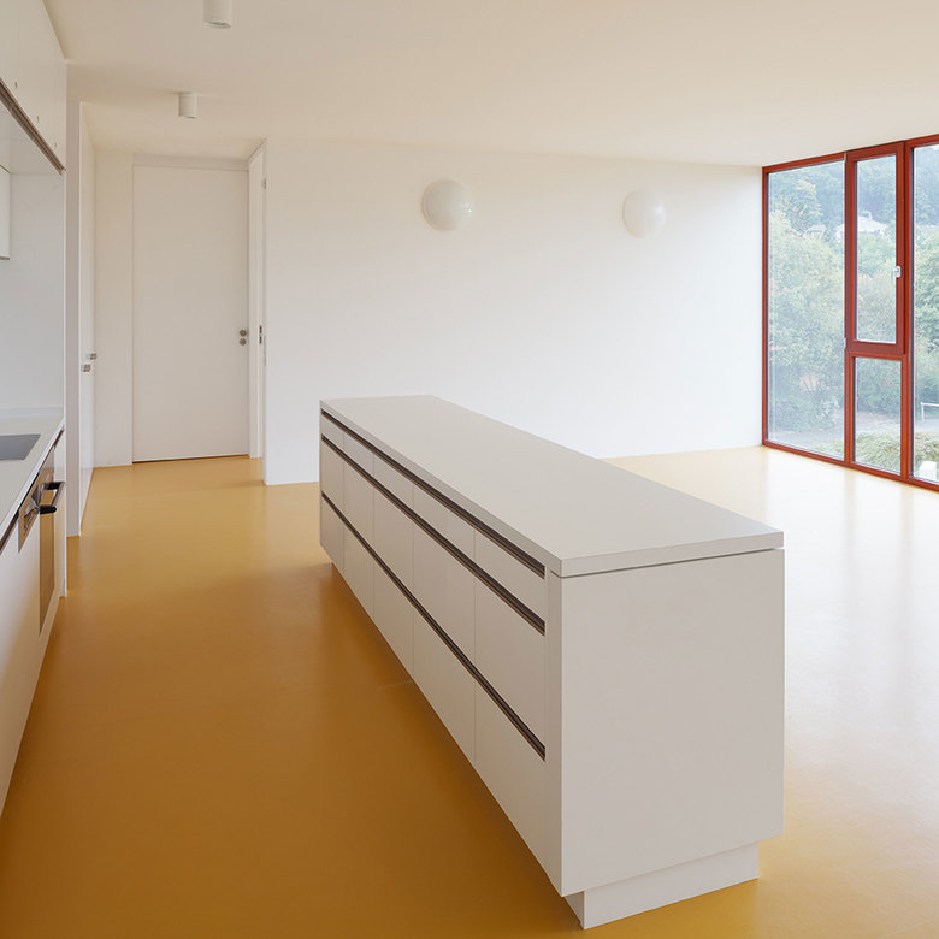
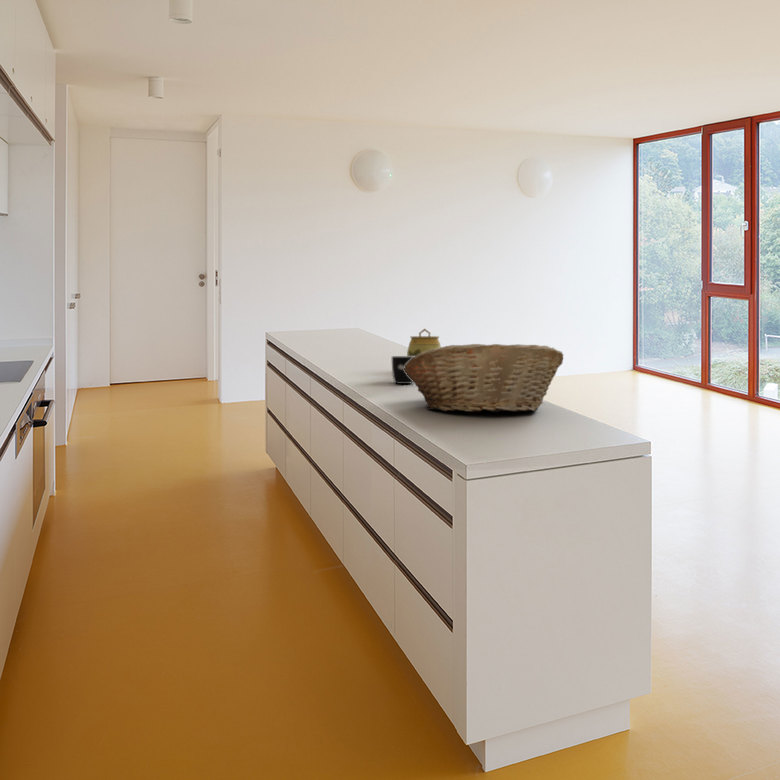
+ mug (404, 370)
+ fruit basket (483, 376)
+ jar (424, 350)
